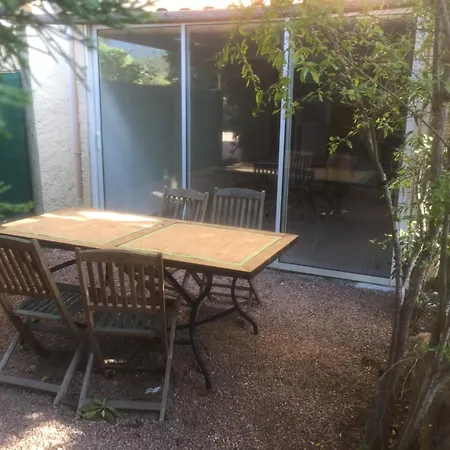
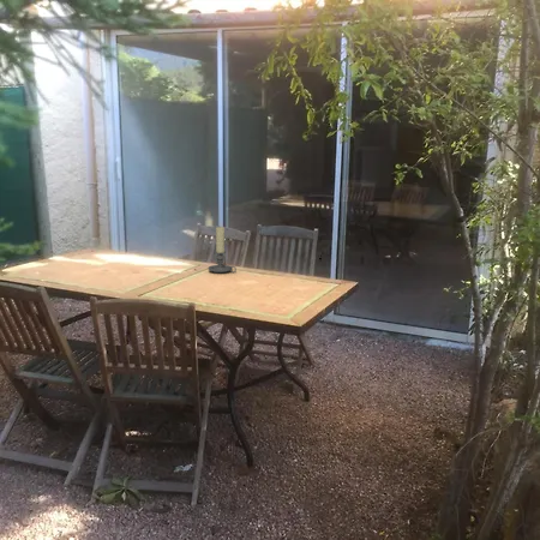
+ candle holder (222, 248)
